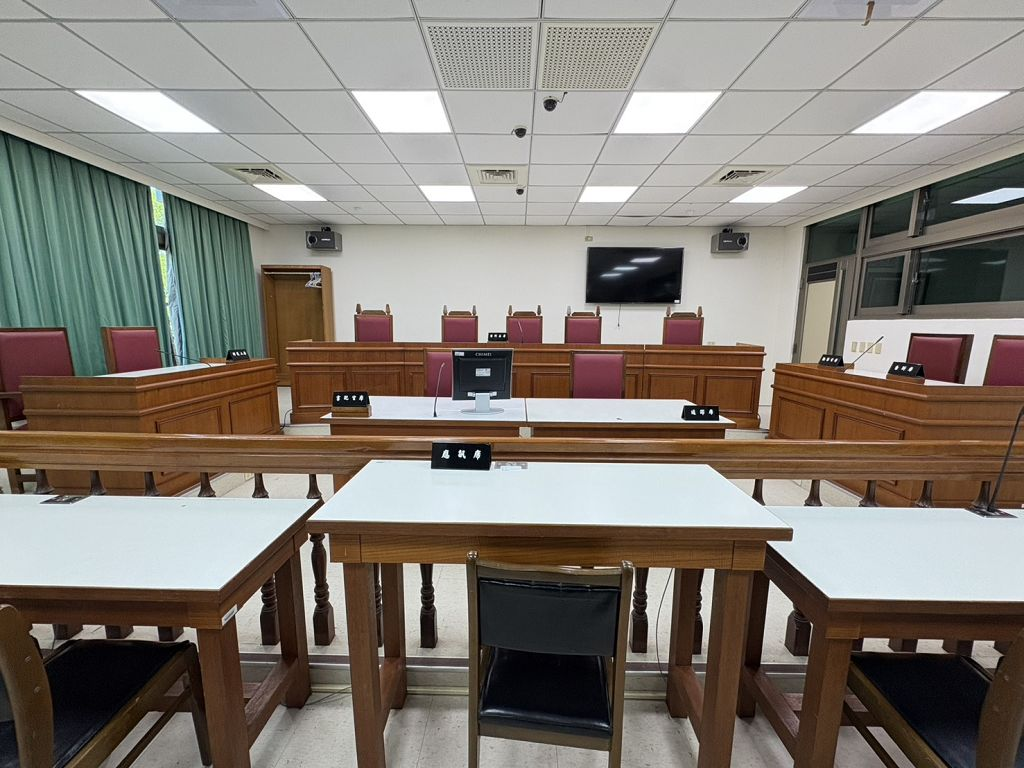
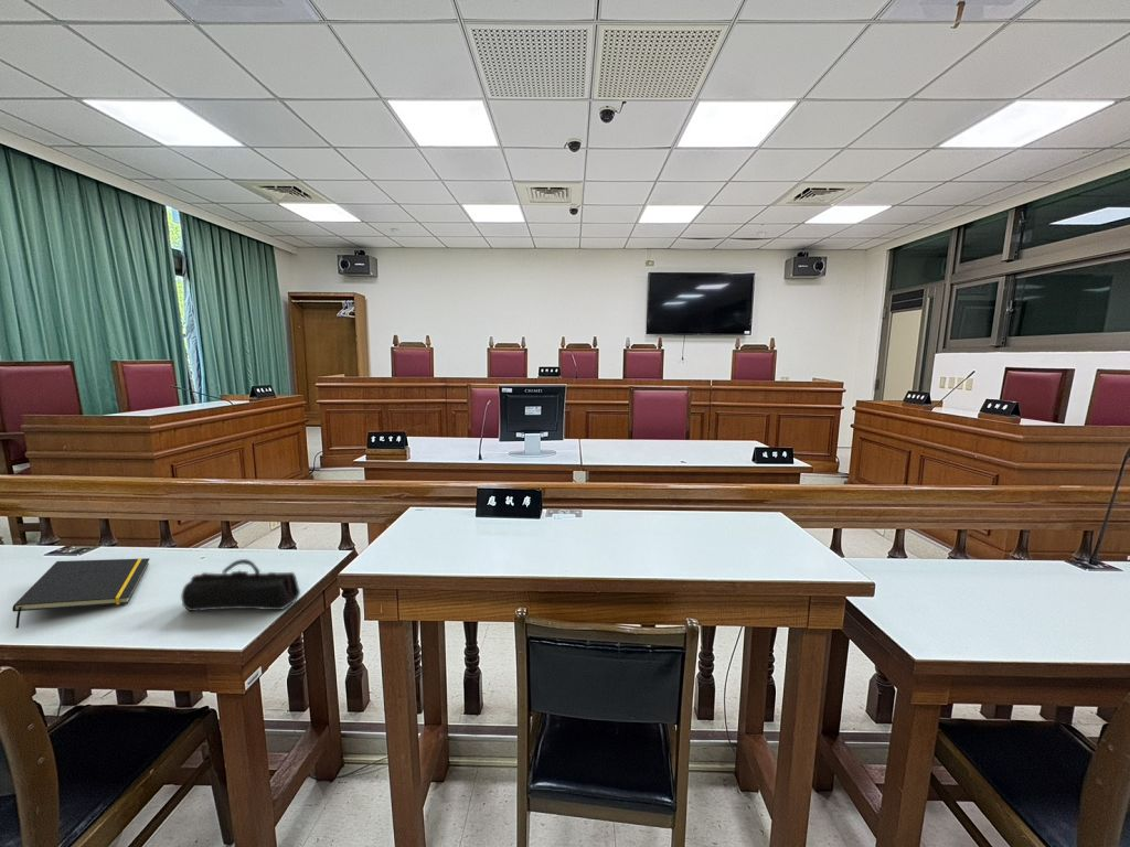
+ notepad (90, 581)
+ pencil case (241, 582)
